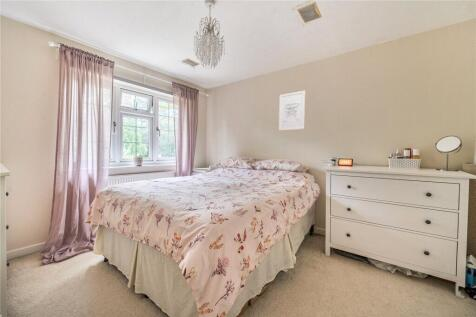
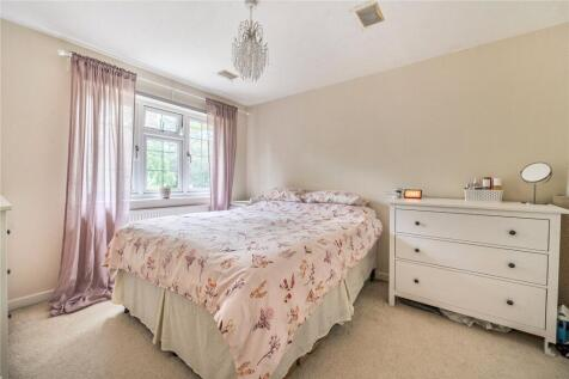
- wall art (291, 111)
